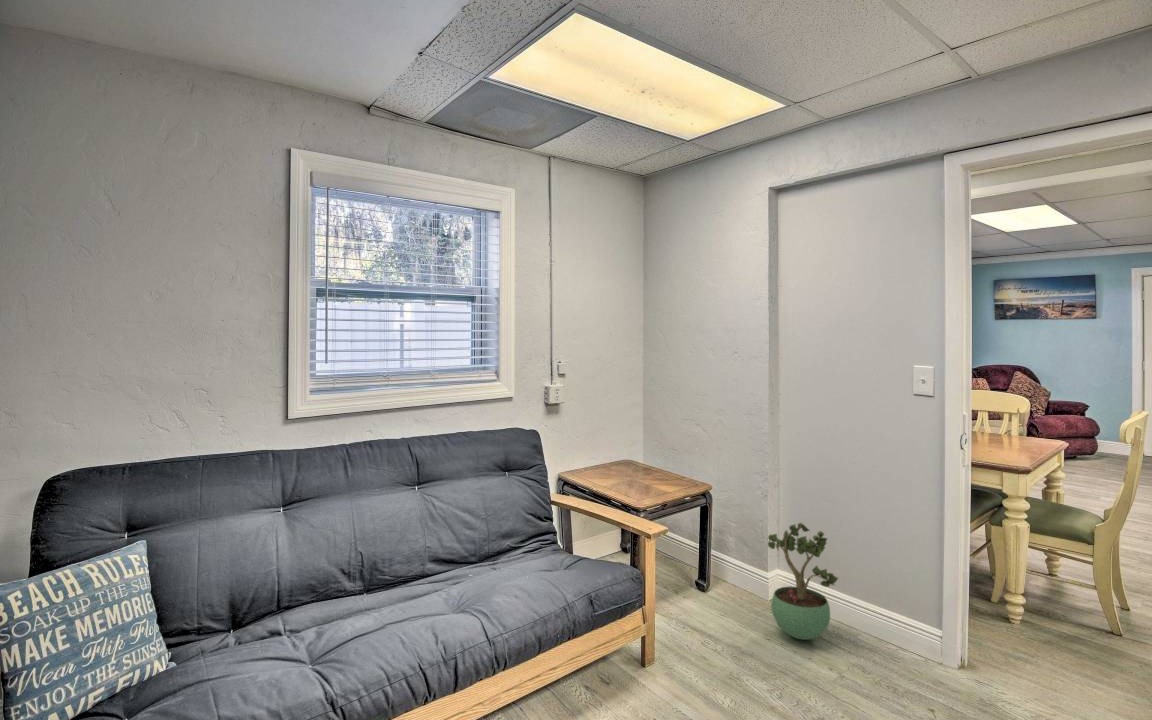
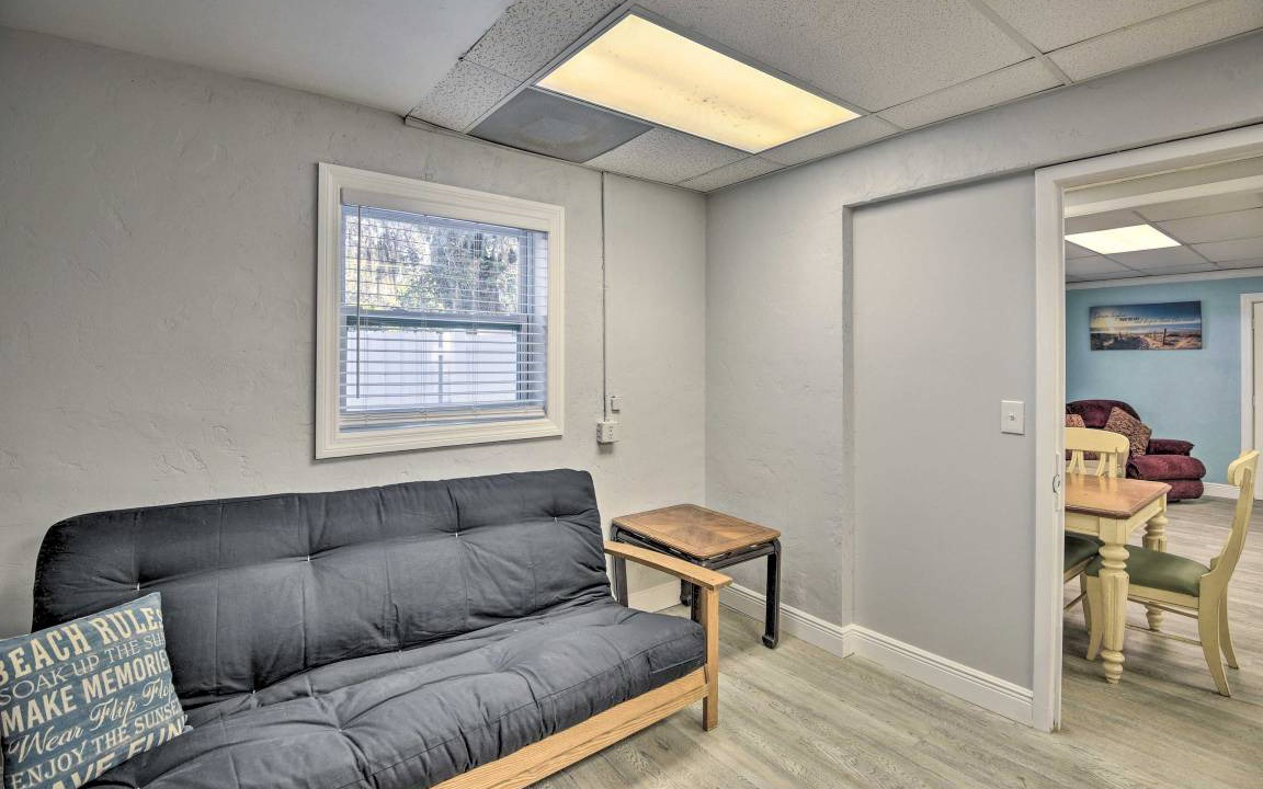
- potted plant (797, 580)
